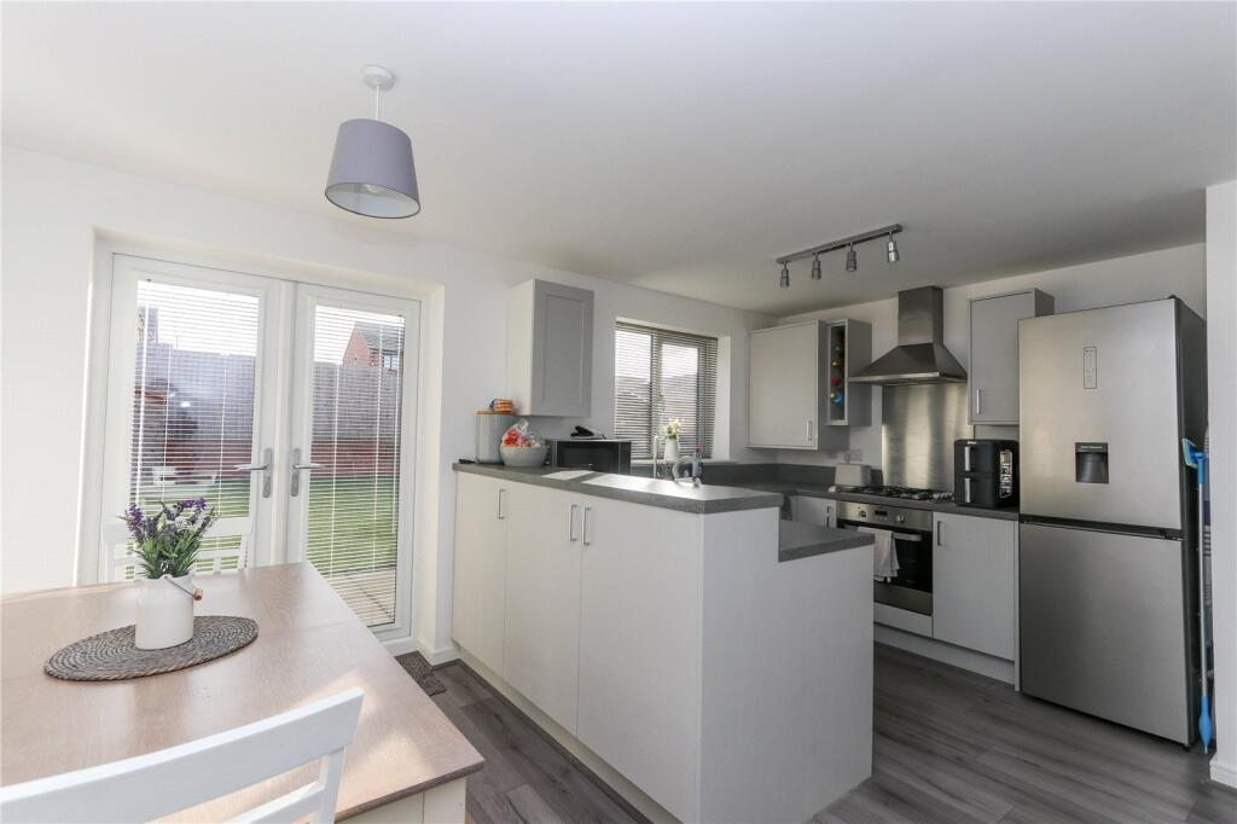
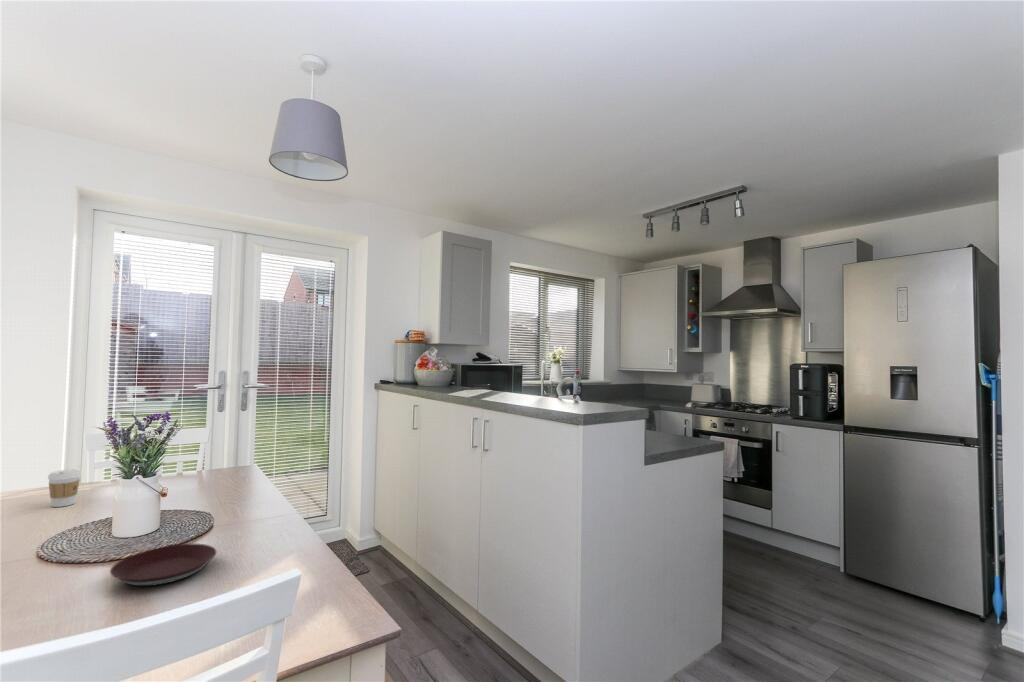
+ coffee cup (64, 487)
+ plate (165, 566)
